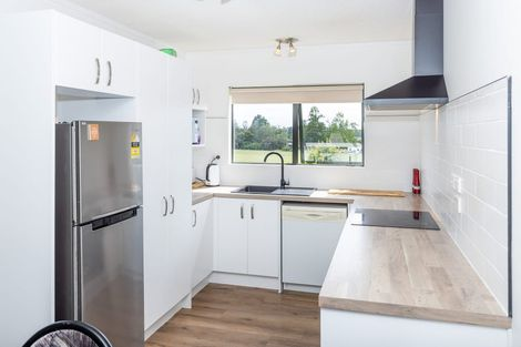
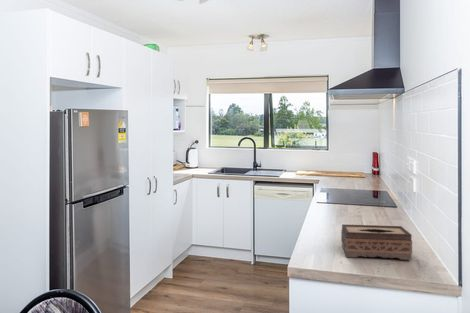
+ tissue box (374, 241)
